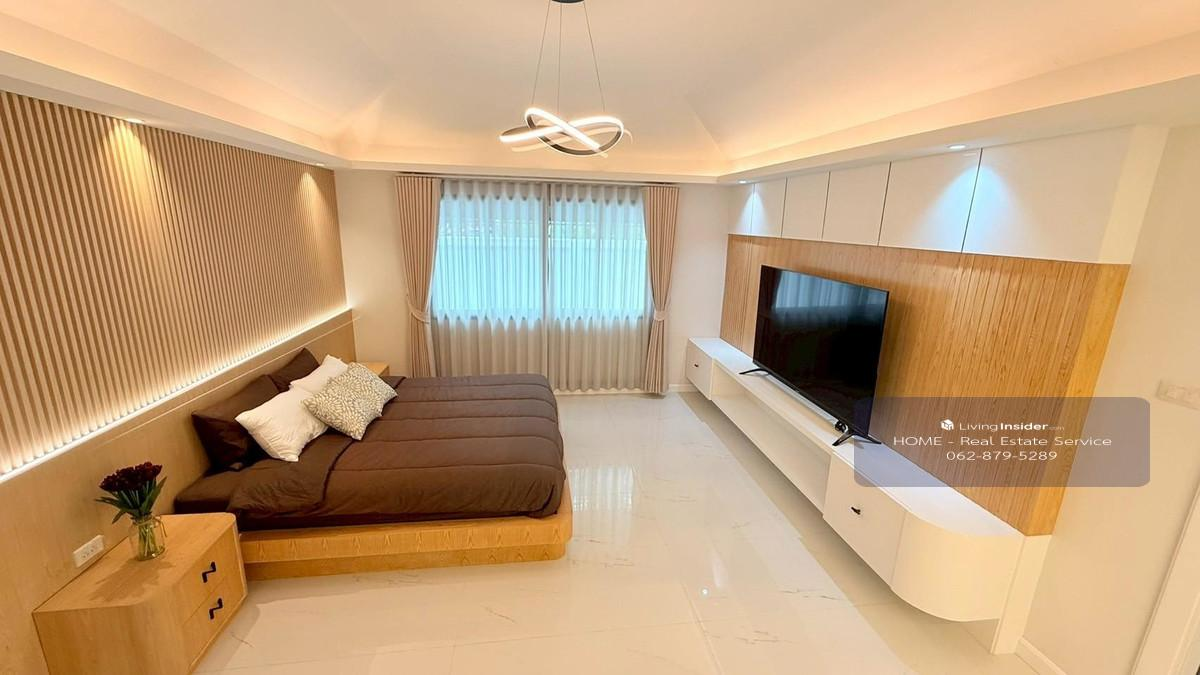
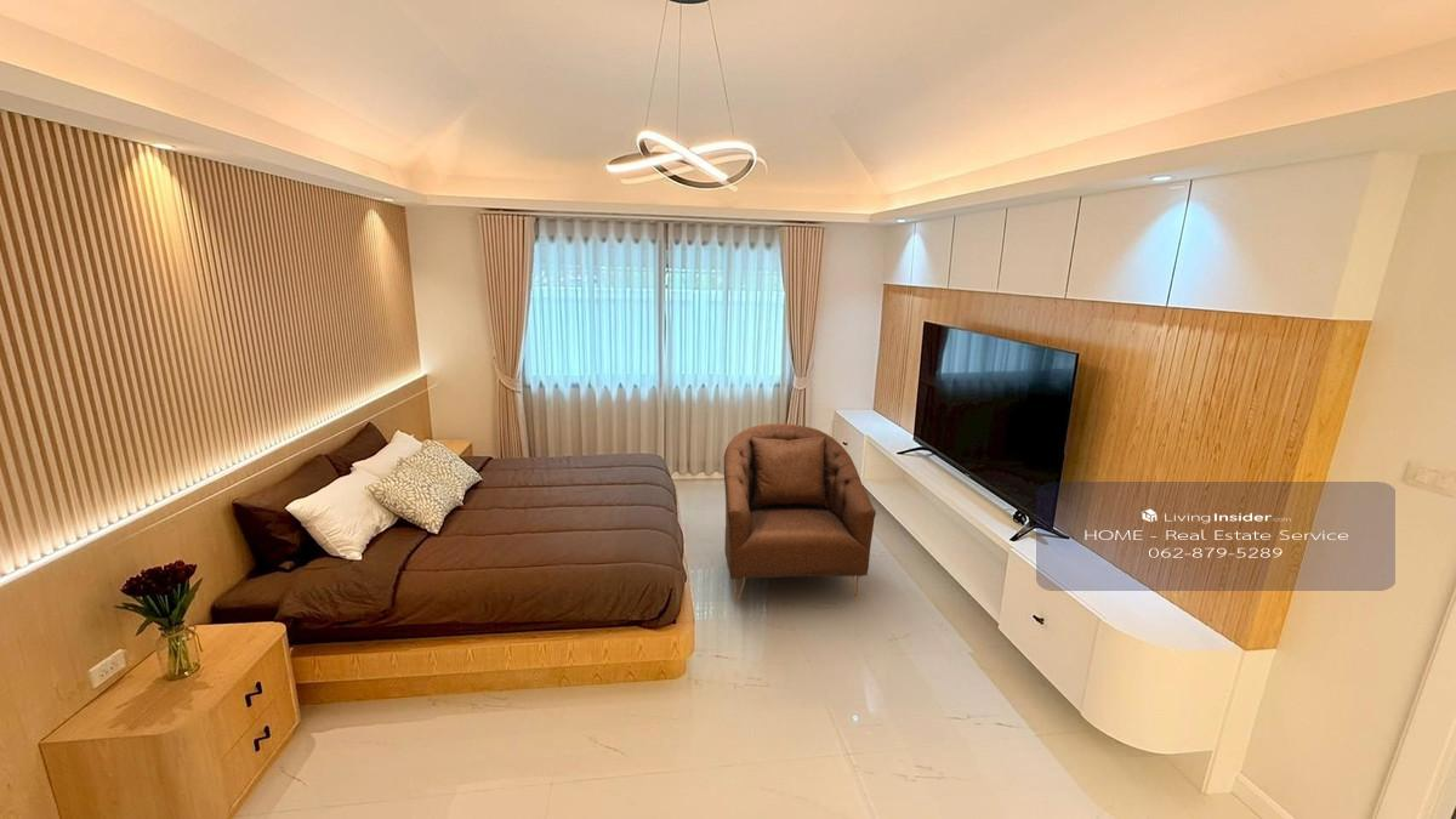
+ armchair (790, 506)
